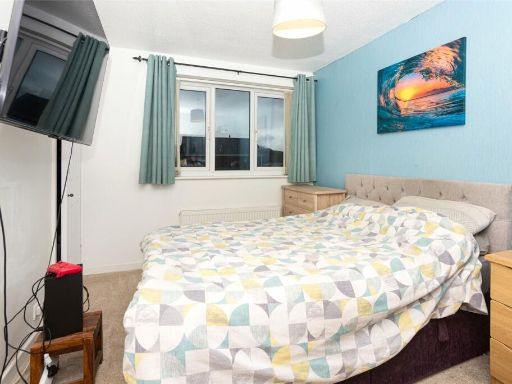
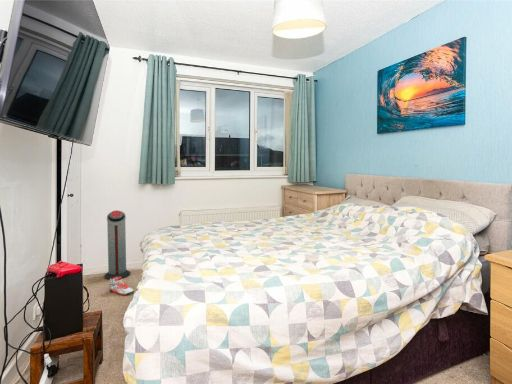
+ air purifier (116, 243)
+ sneaker (121, 285)
